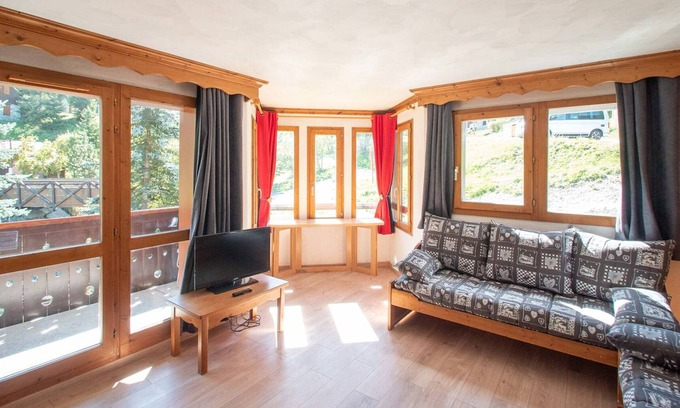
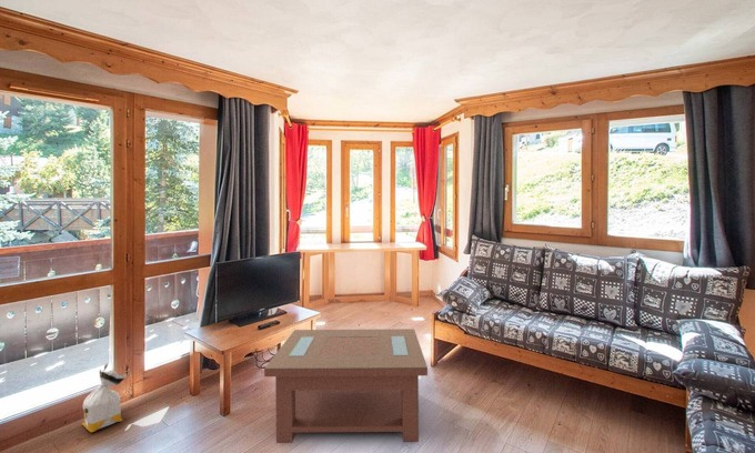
+ coffee table (351, 380)
+ bag (103, 393)
